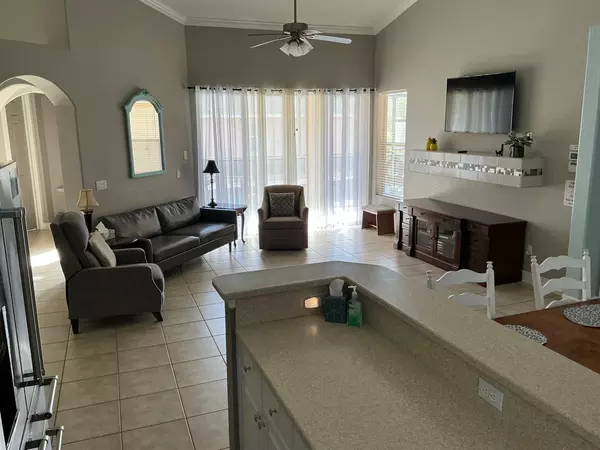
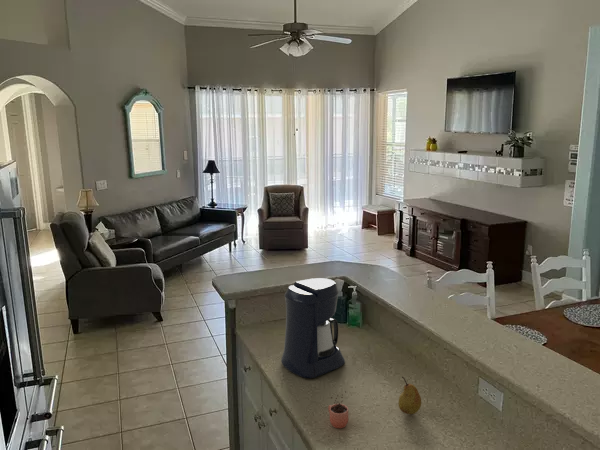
+ coffee maker (312, 323)
+ fruit (409, 396)
+ cocoa (337, 407)
